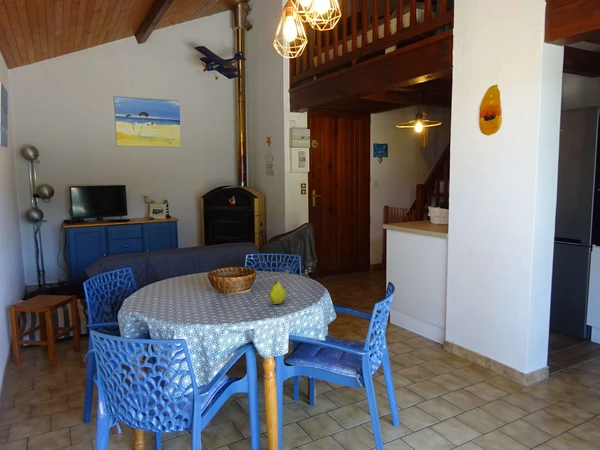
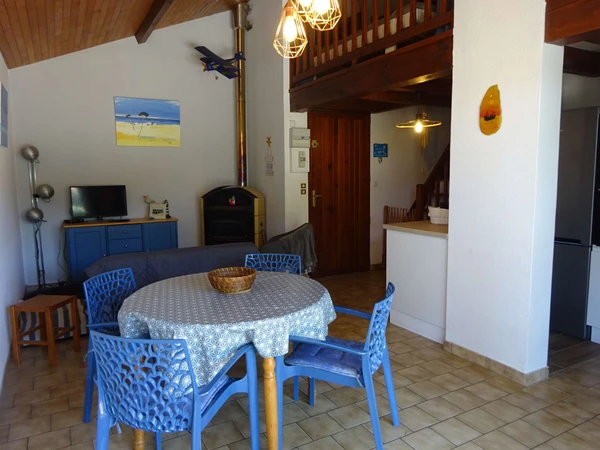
- fruit (277, 291)
